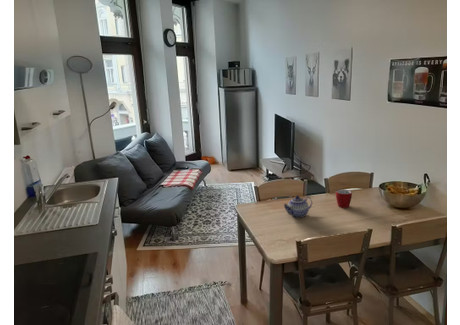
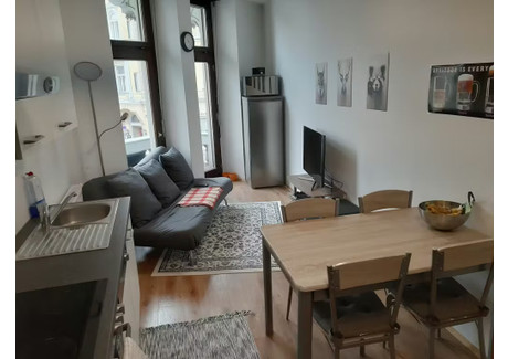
- mug (344, 198)
- teapot (298, 205)
